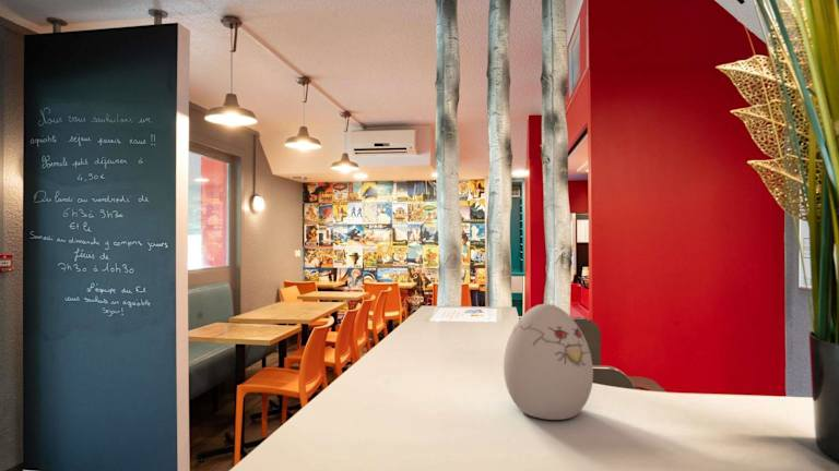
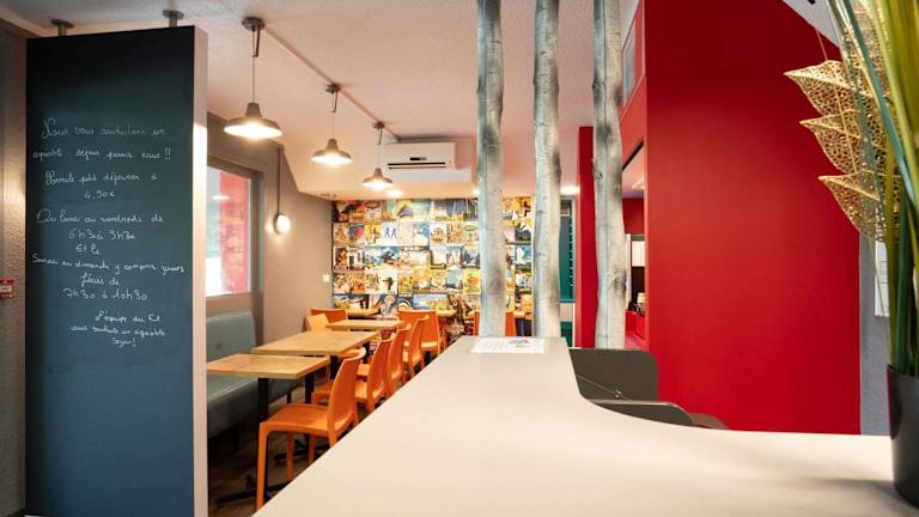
- decorative egg (546, 357)
